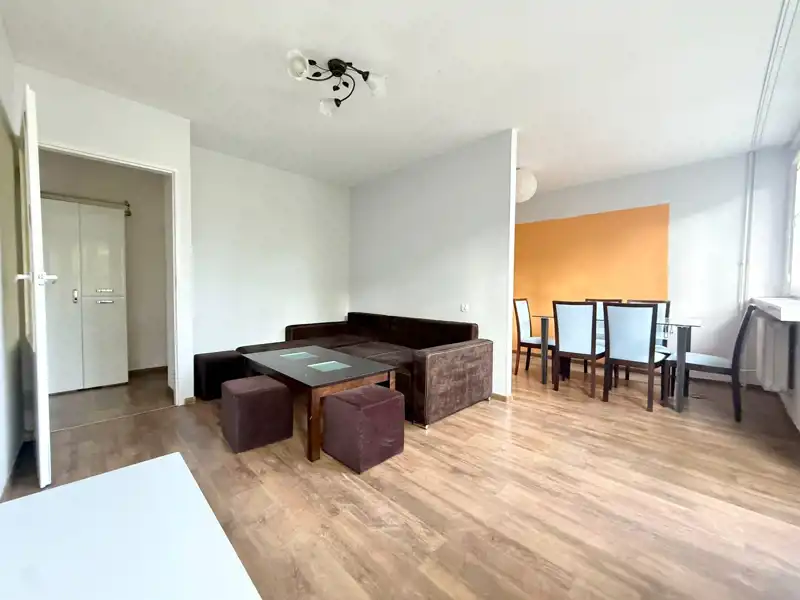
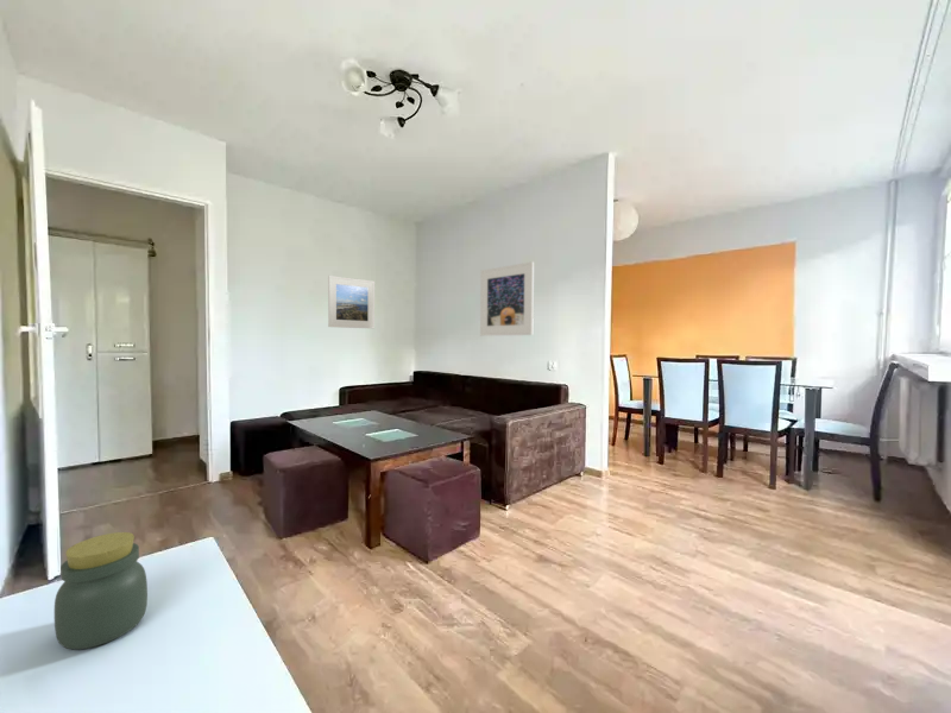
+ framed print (505, 301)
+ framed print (352, 303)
+ jar (102, 586)
